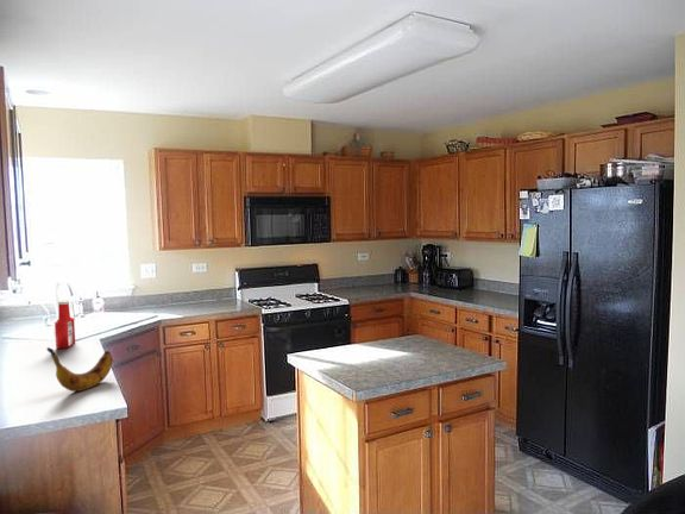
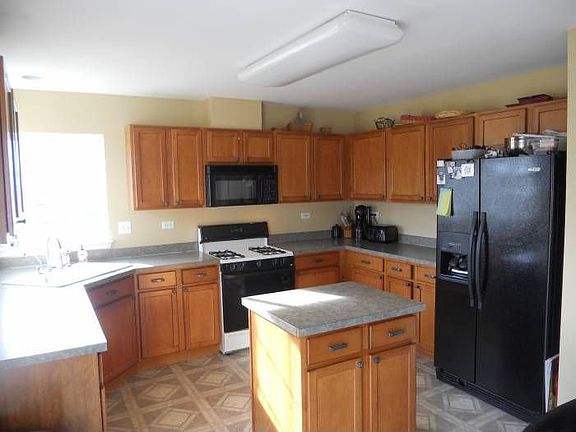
- banana (87, 371)
- soap bottle (64, 322)
